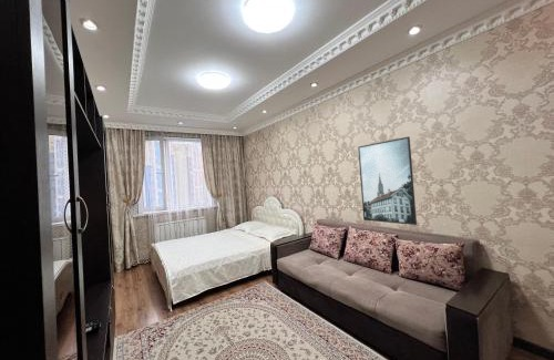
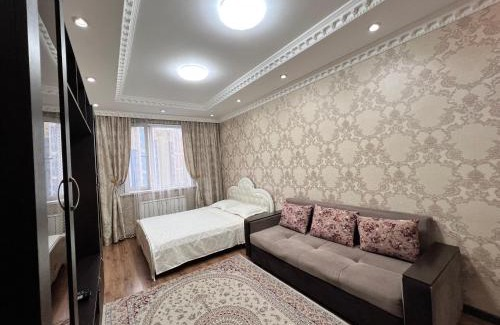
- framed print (384, 182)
